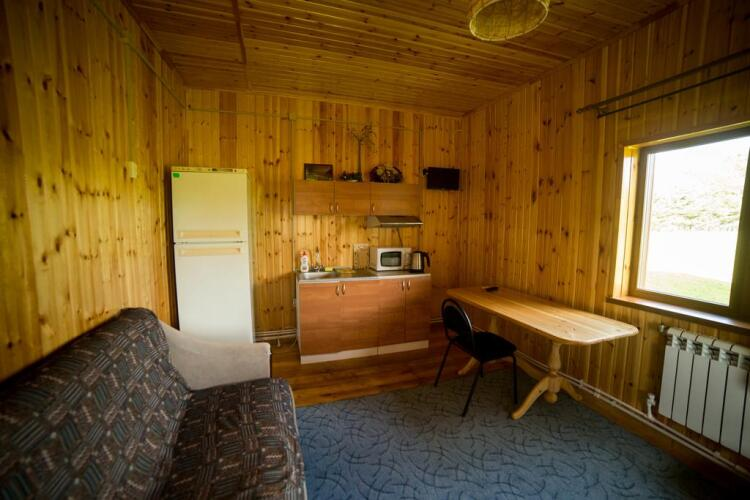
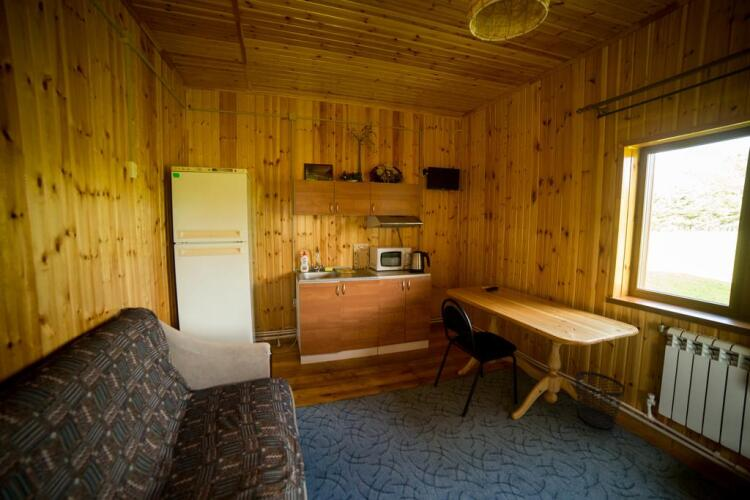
+ wastebasket (597, 401)
